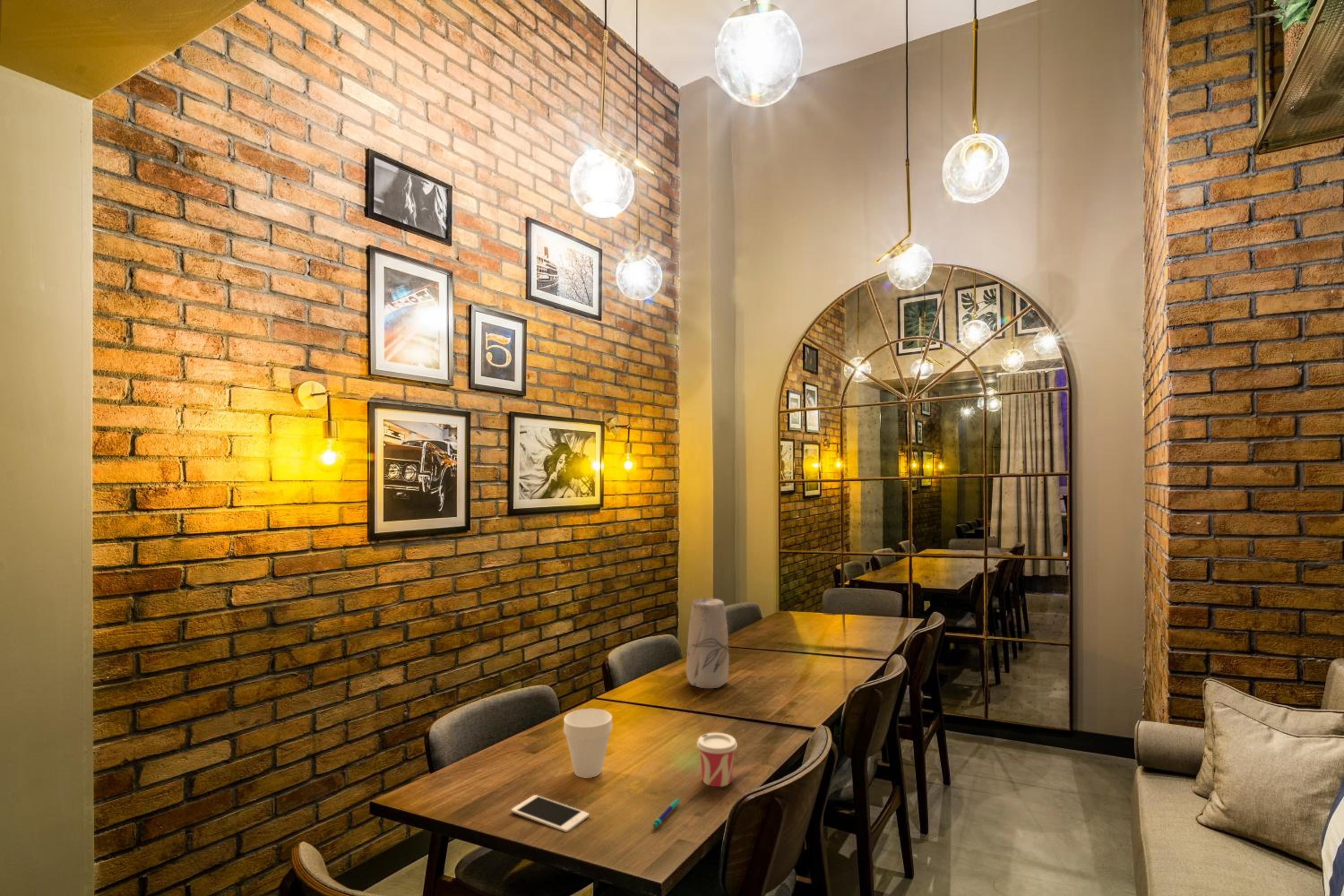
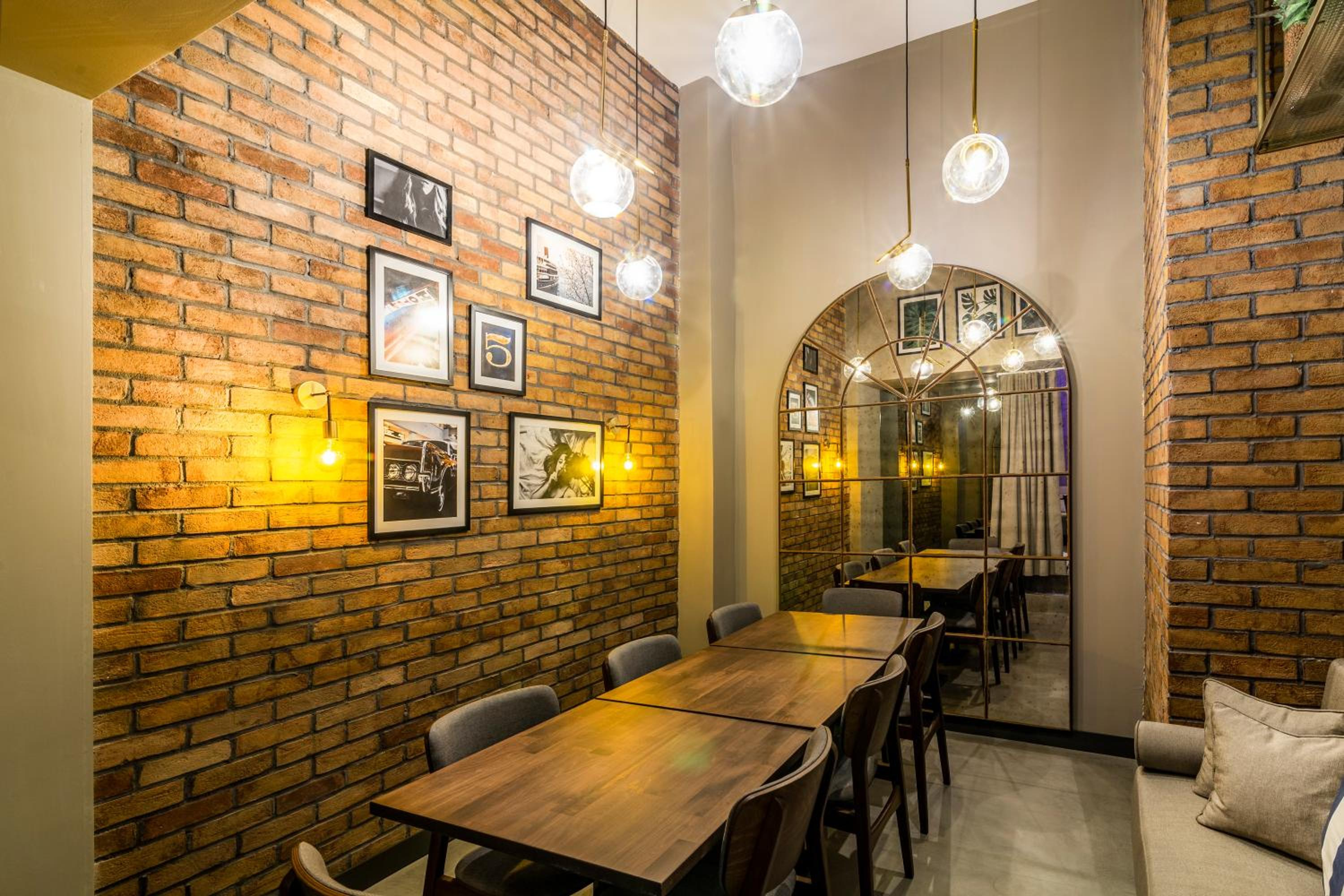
- vase (707, 642)
- pen (668, 811)
- cell phone (550, 813)
- cup (717, 760)
- cup (588, 744)
